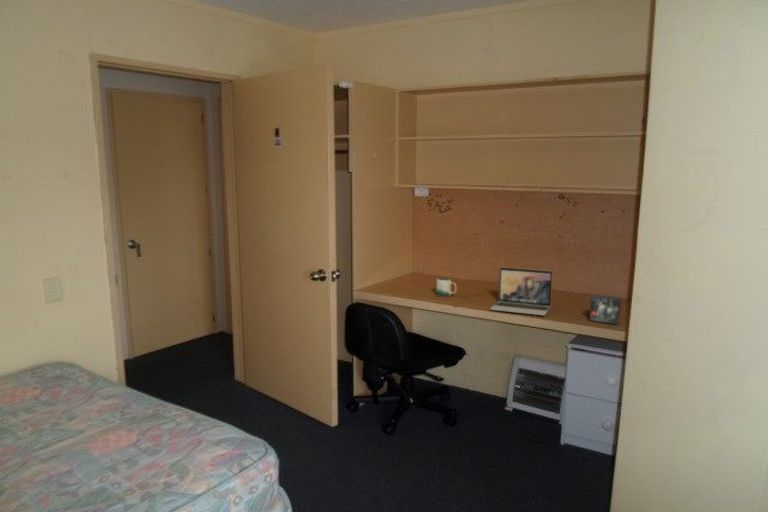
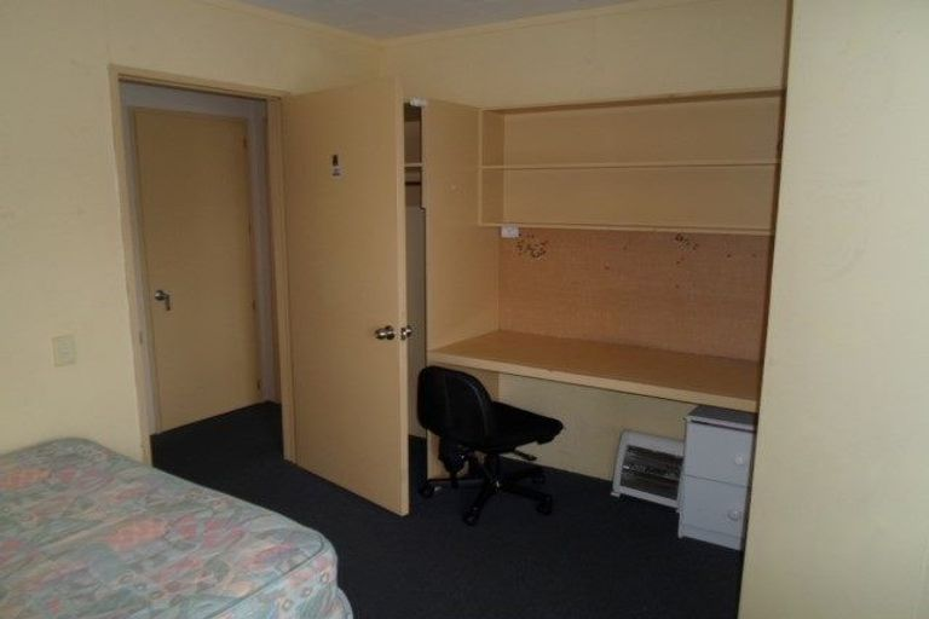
- laptop (521, 290)
- mug (446, 287)
- small box (605, 309)
